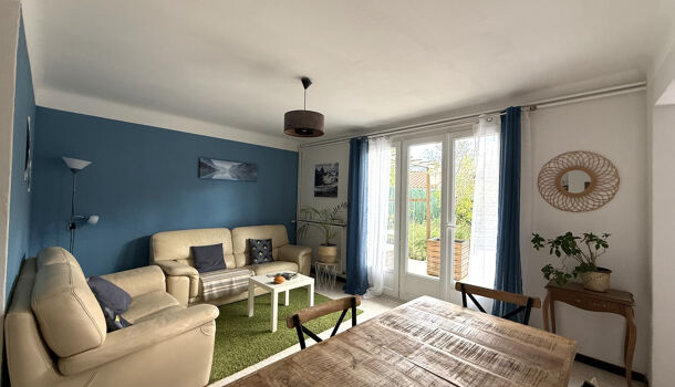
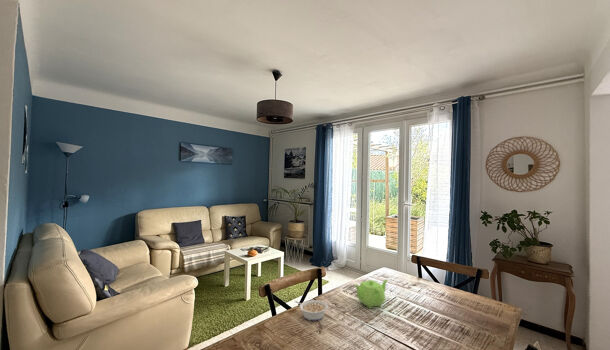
+ teapot (372, 293)
+ legume (312, 310)
